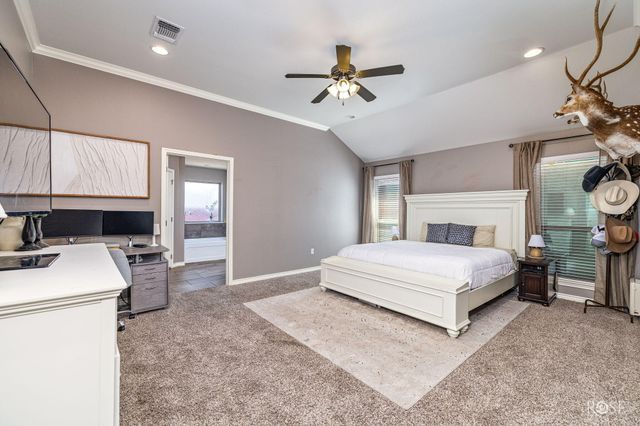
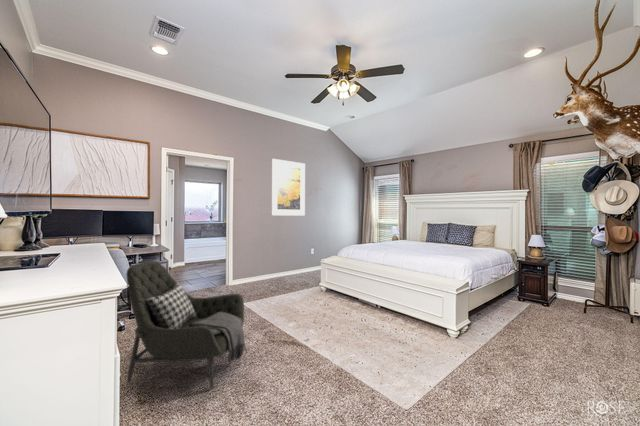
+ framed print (289, 188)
+ armchair (191, 314)
